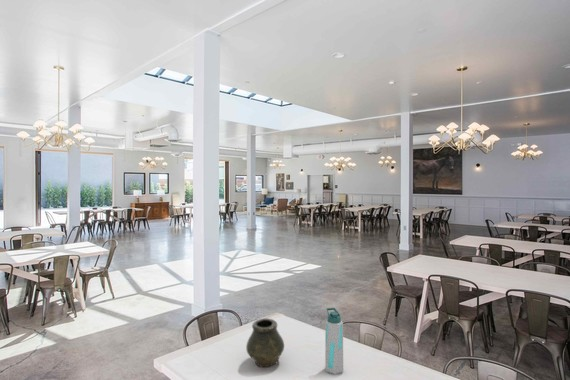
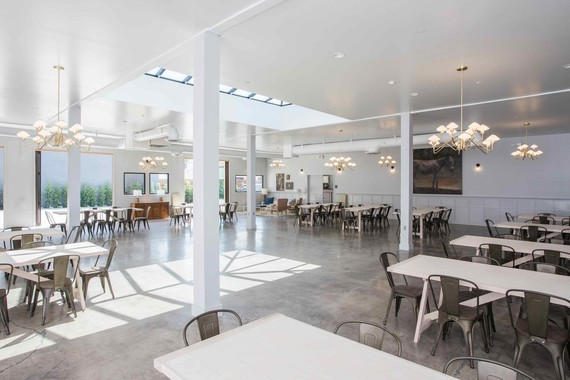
- water bottle (333, 340)
- vase (265, 342)
